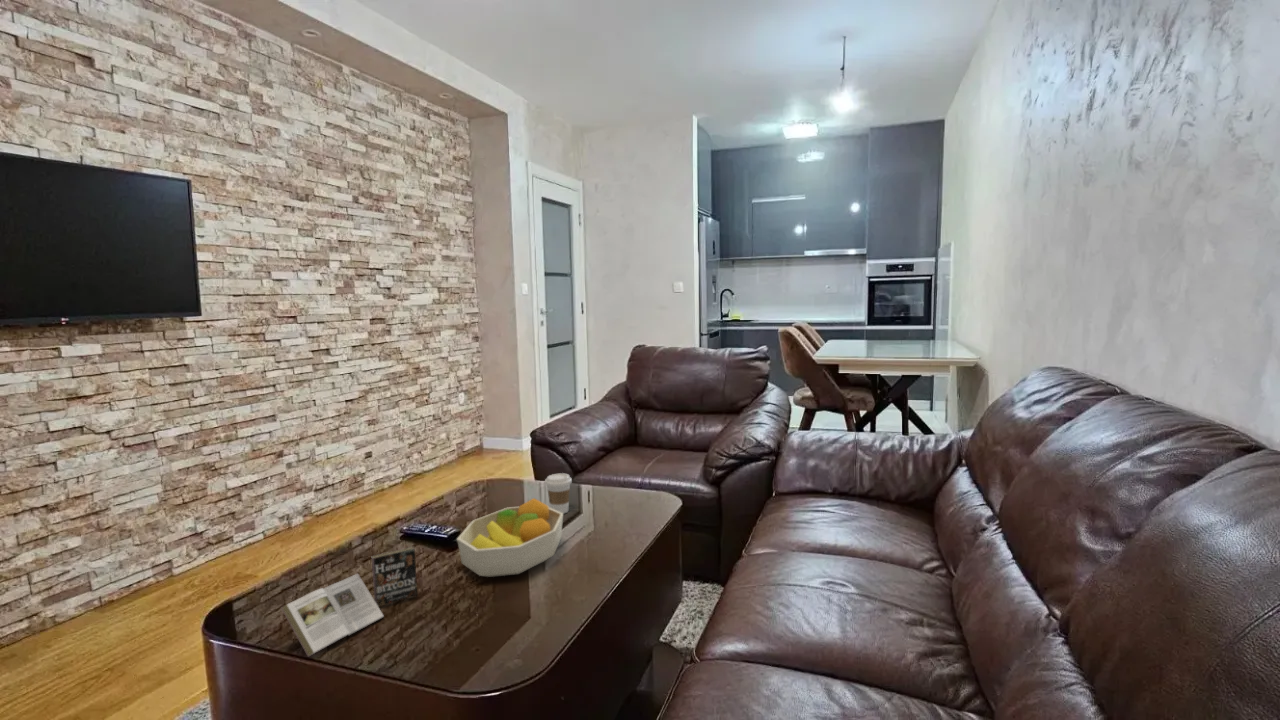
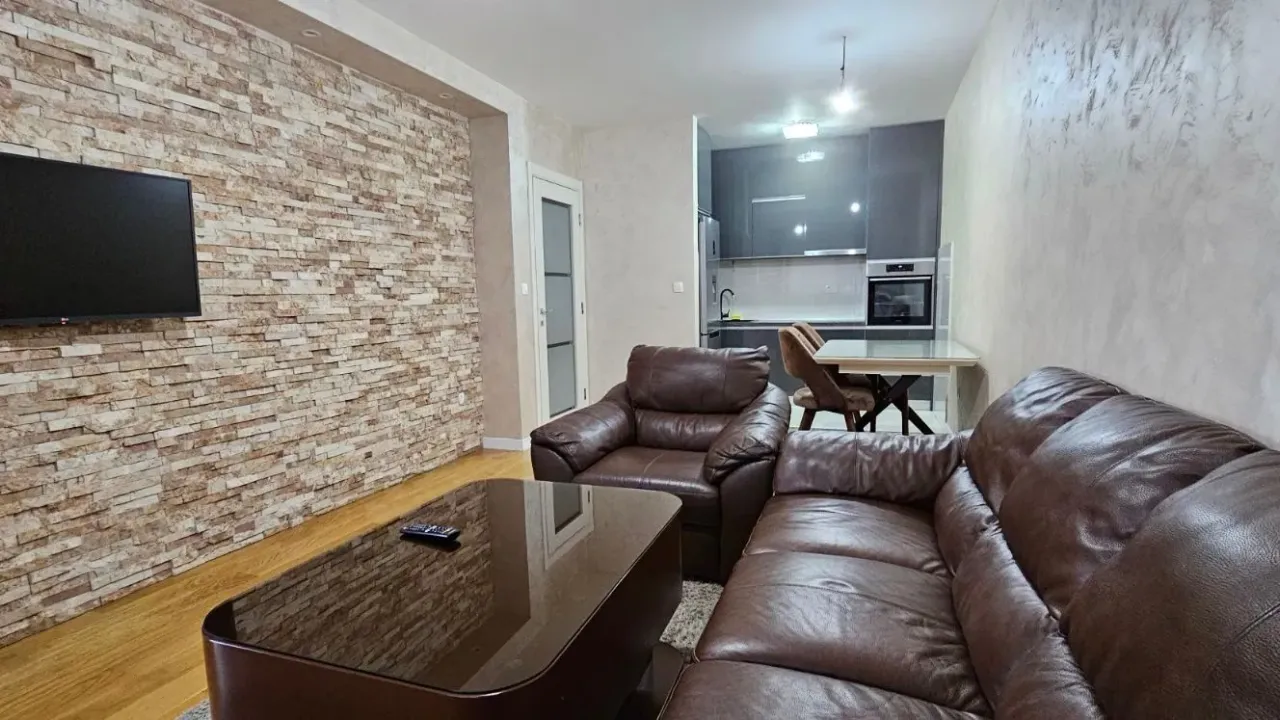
- coffee cup (558, 493)
- paperback book (351, 596)
- fruit bowl (513, 534)
